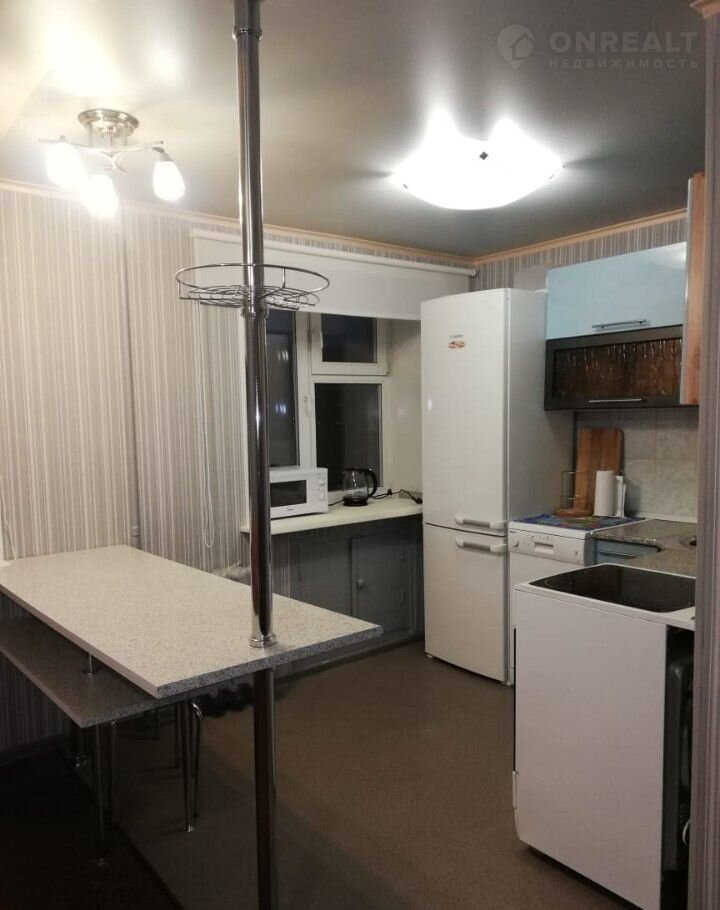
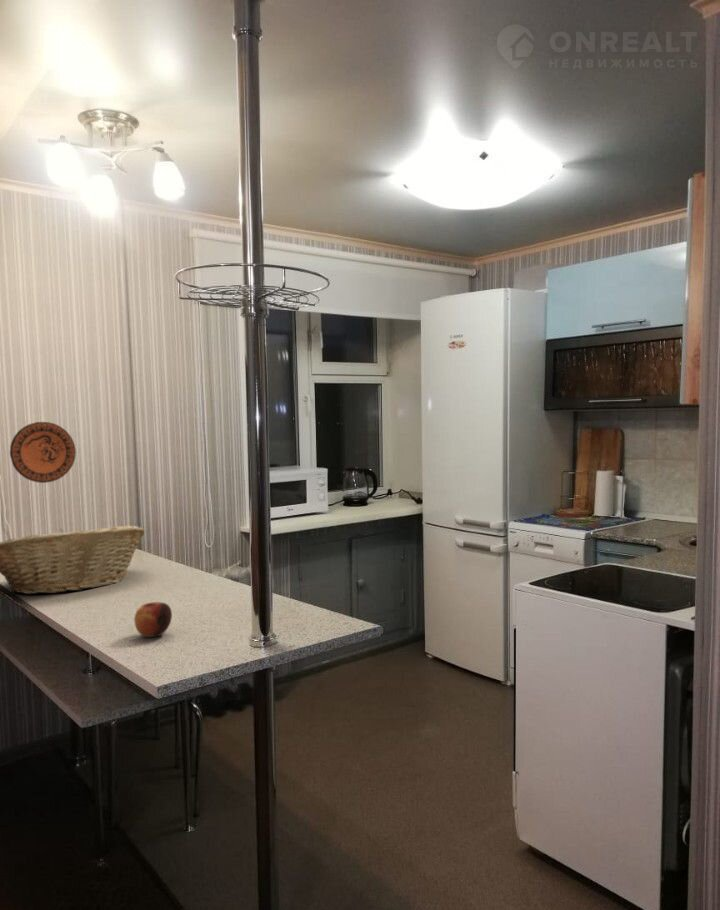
+ decorative plate (43, 452)
+ fruit basket (68, 554)
+ apple (153, 619)
